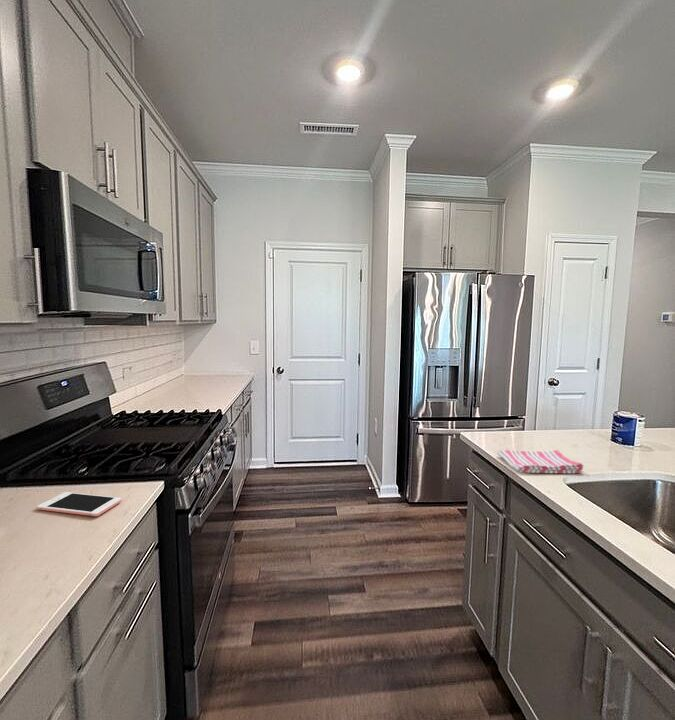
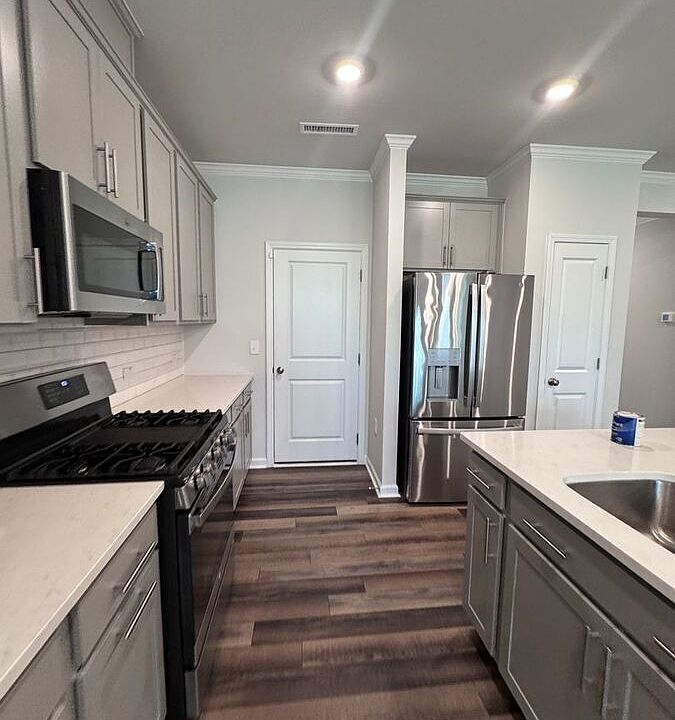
- cell phone (80, 503)
- dish towel (537, 459)
